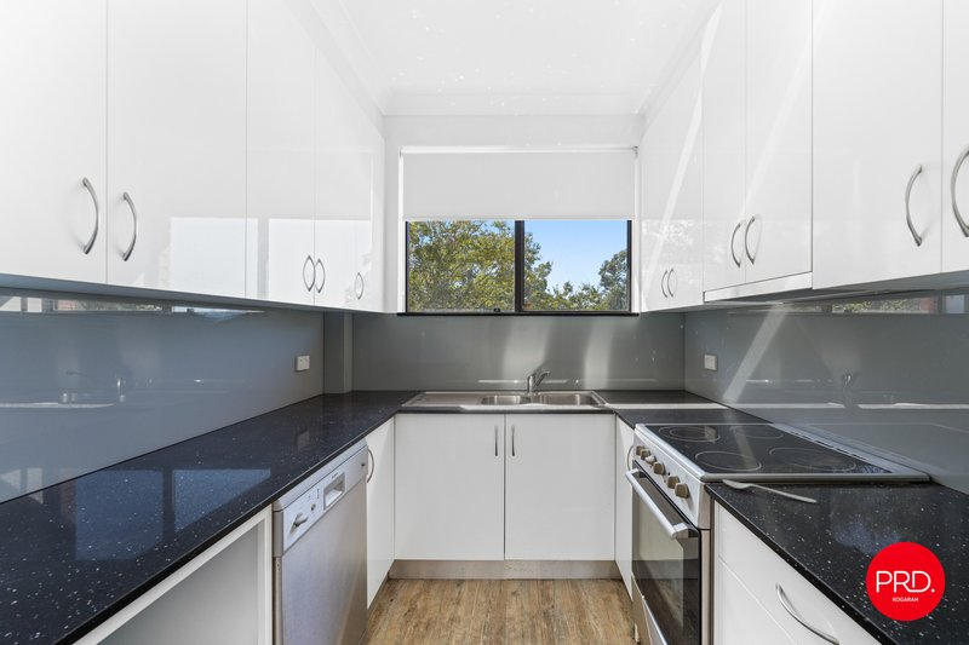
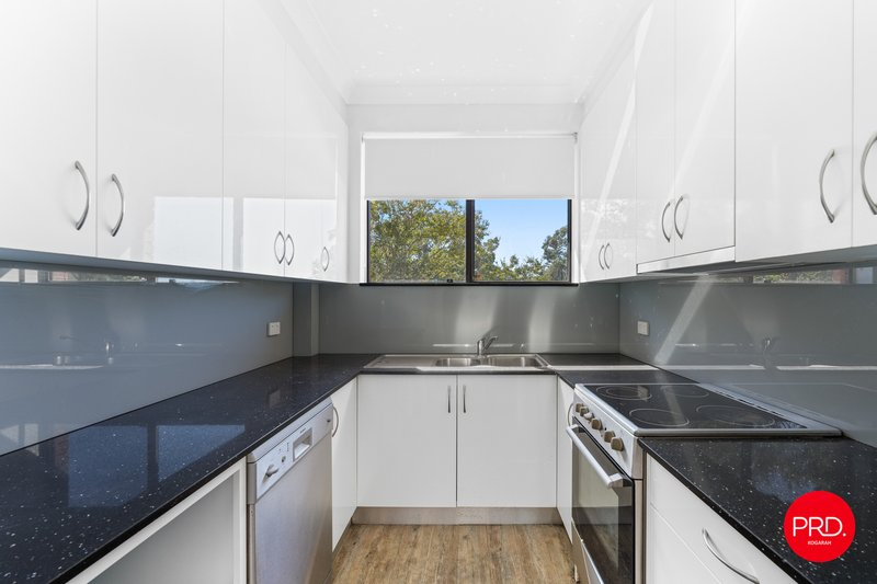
- spoon (767, 489)
